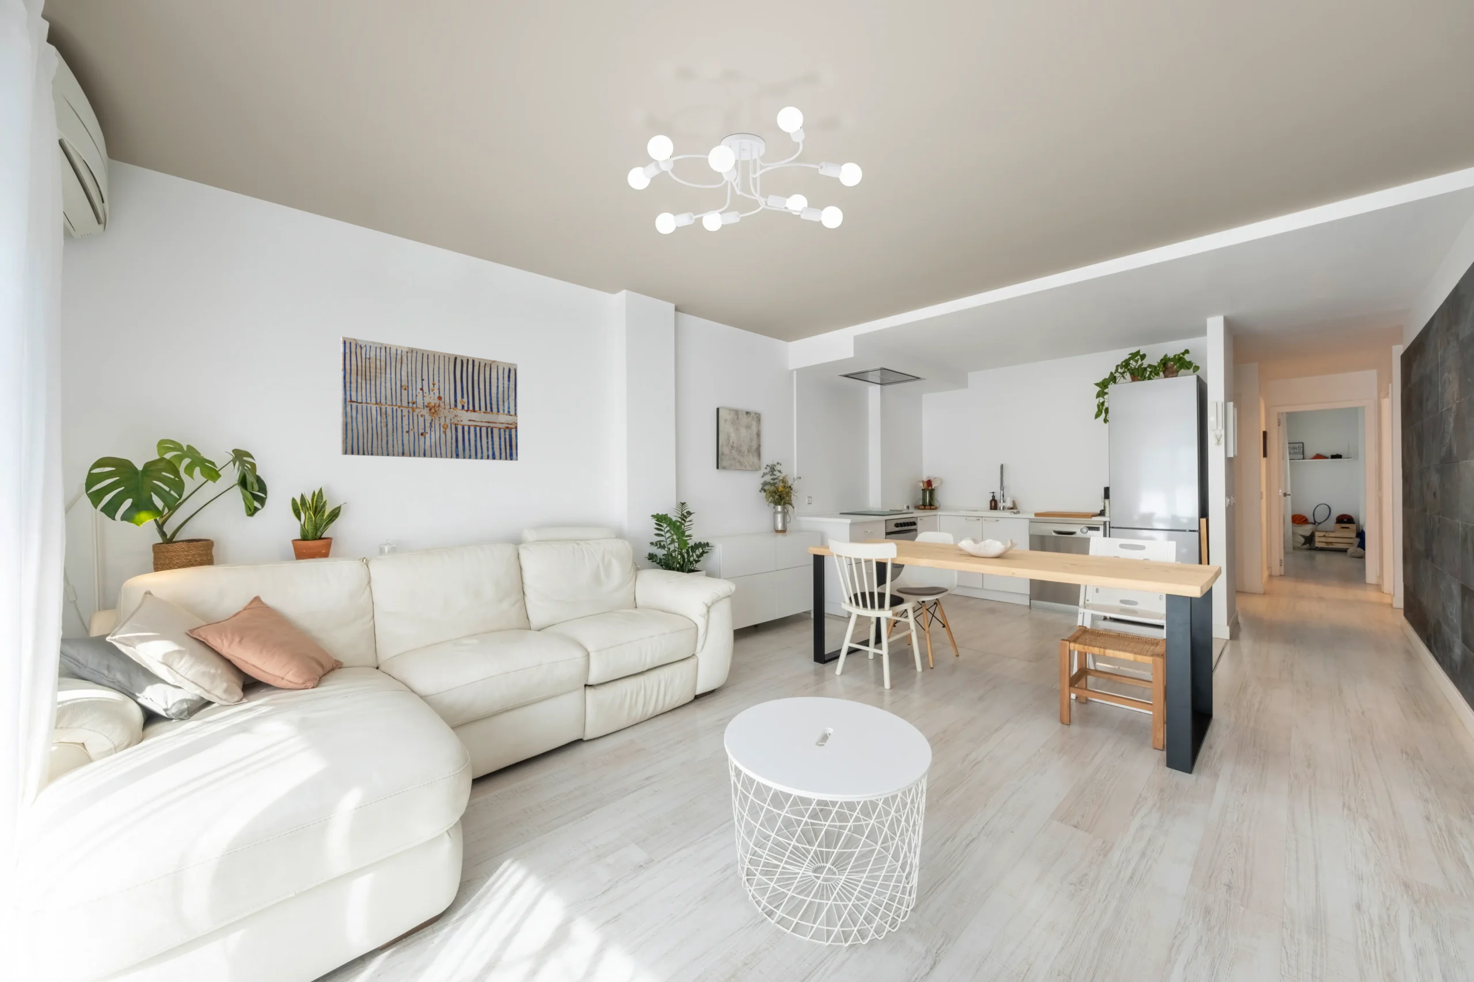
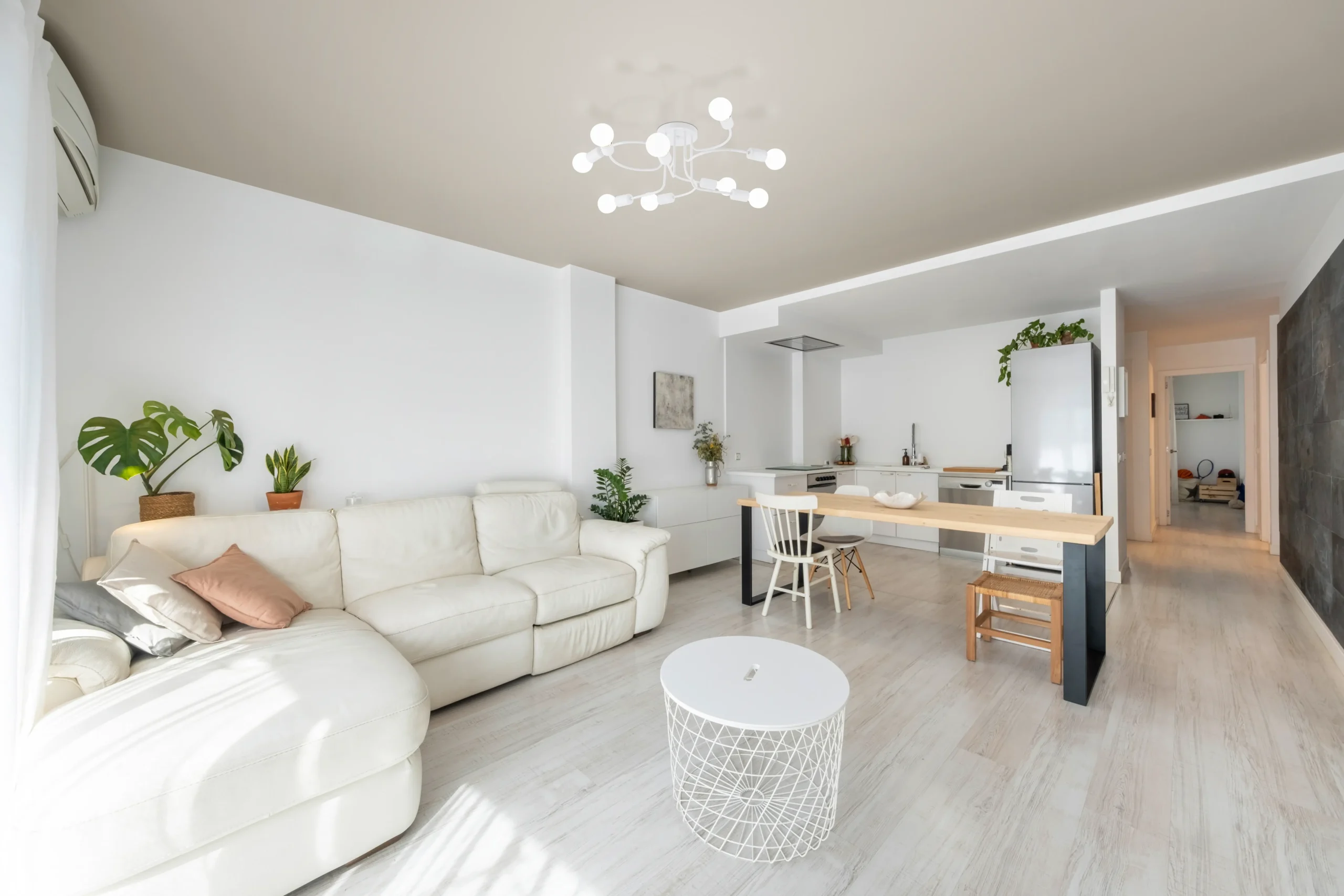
- wall art (438, 404)
